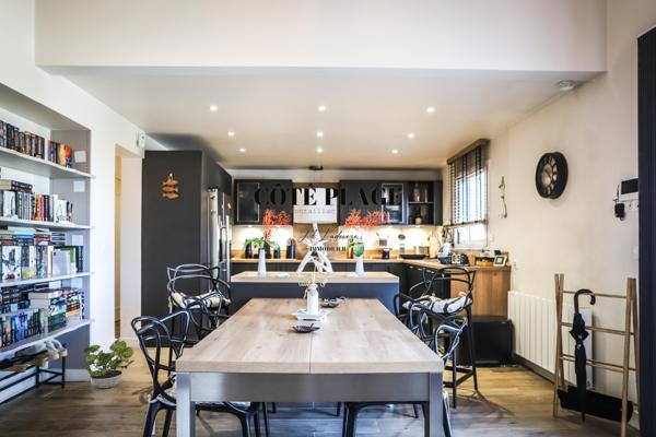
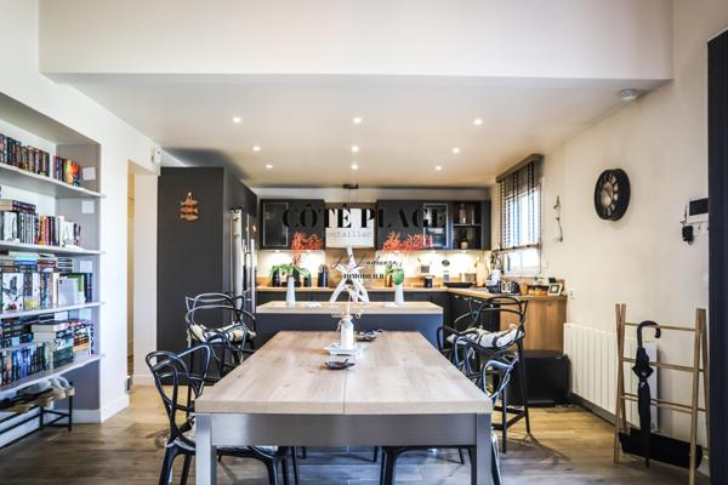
- potted plant (108, 363)
